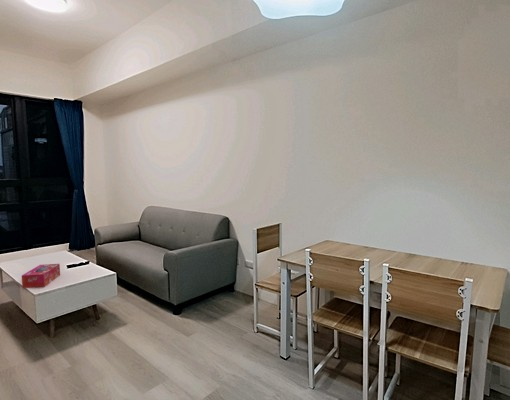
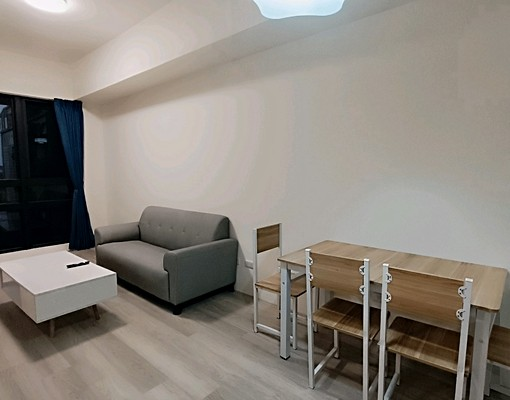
- tissue box (42, 275)
